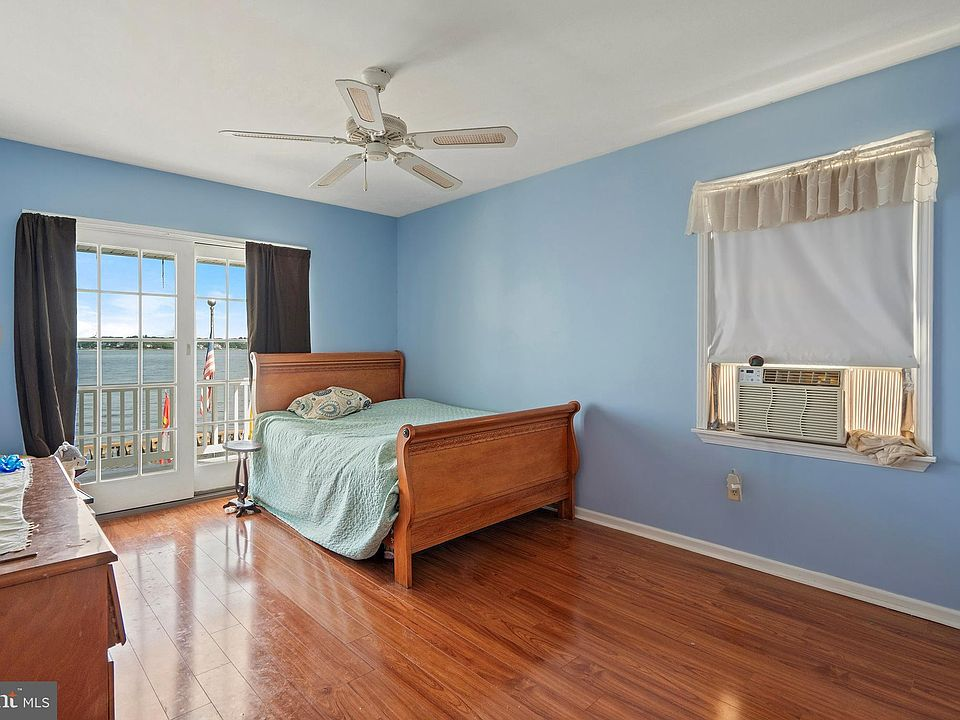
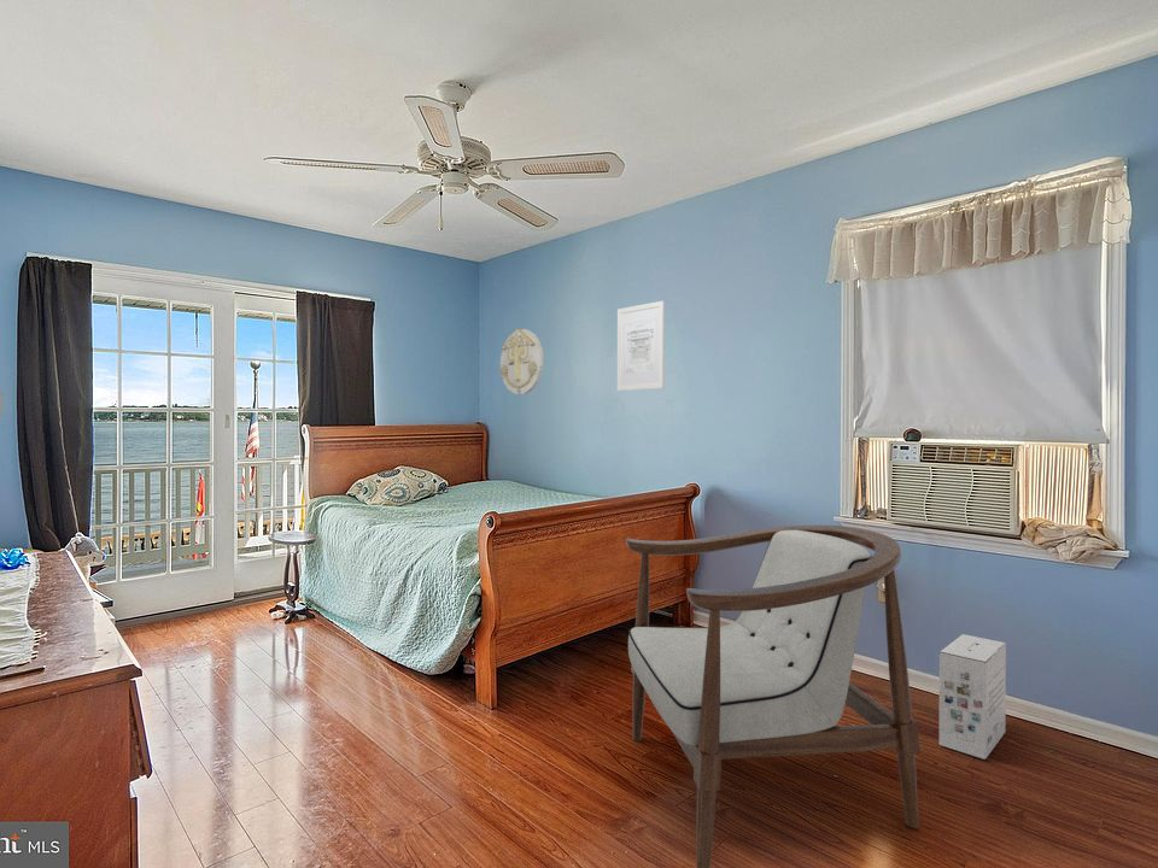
+ wall art (639, 347)
+ wall decoration (519, 360)
+ armchair (761, 662)
+ cardboard box (972, 692)
